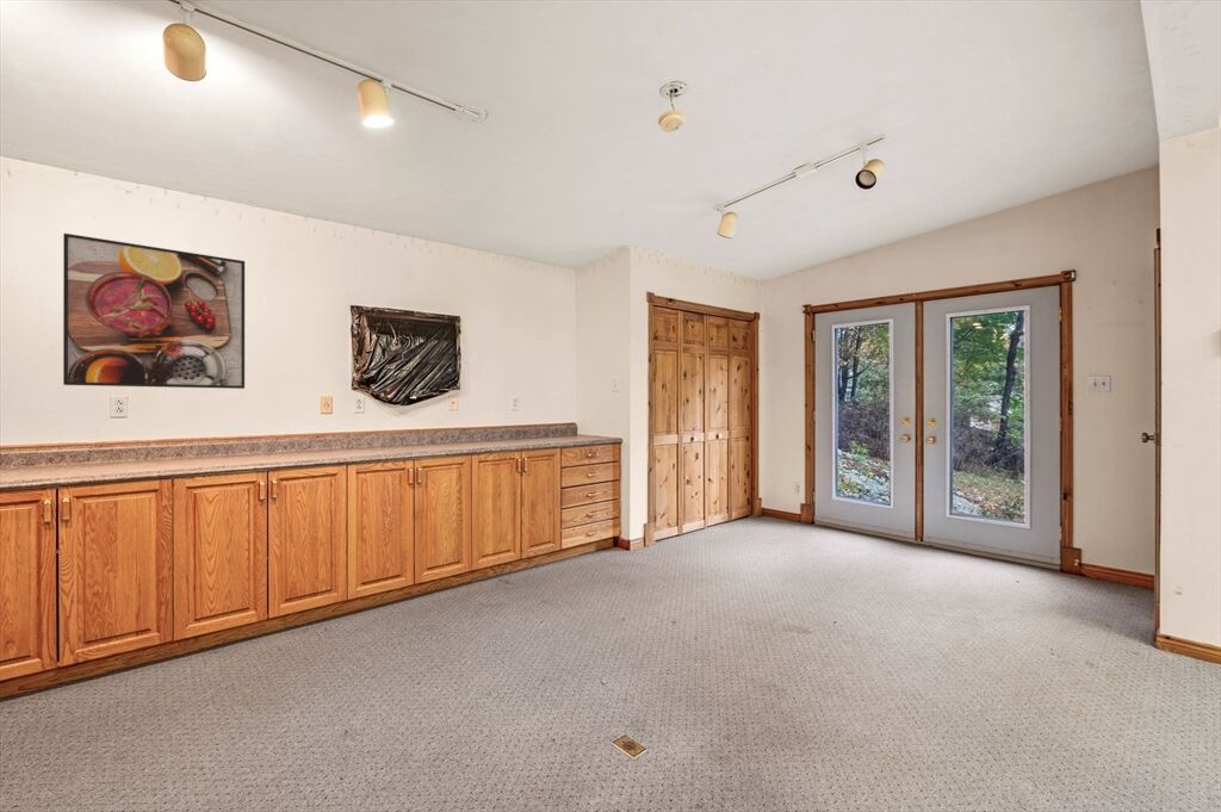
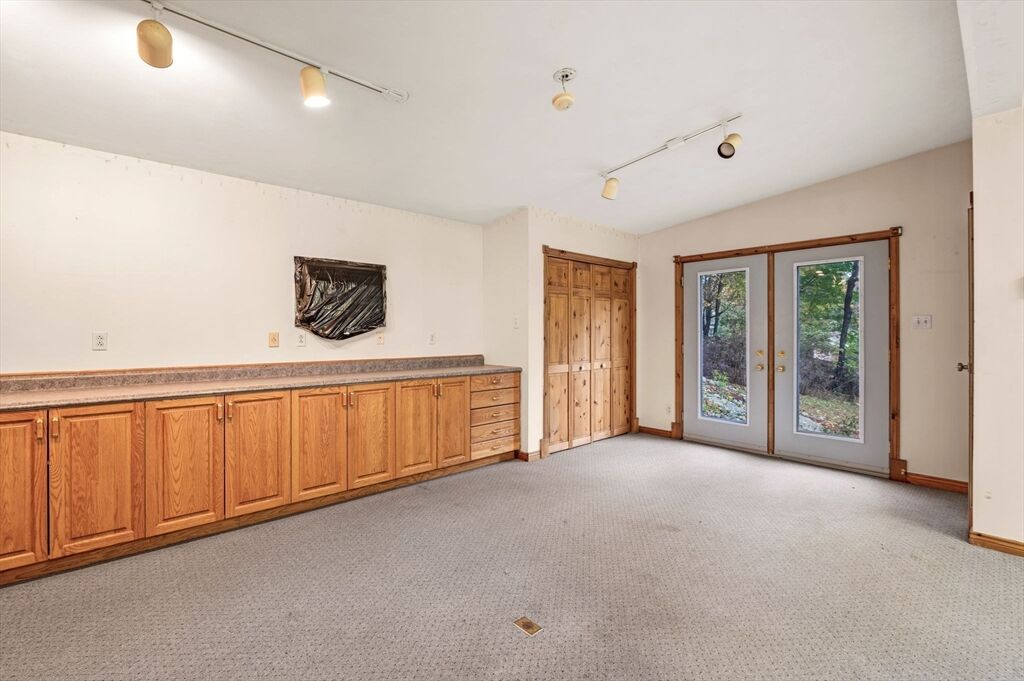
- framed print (161, 317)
